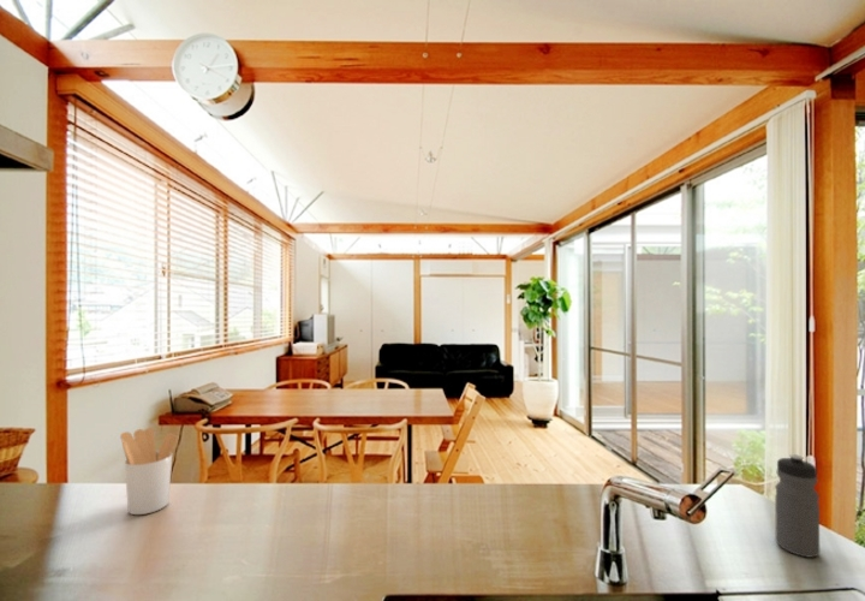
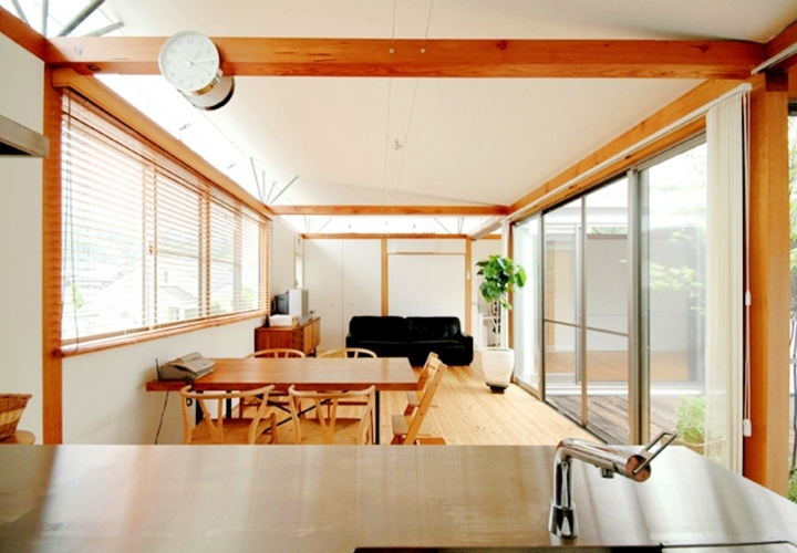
- water bottle (797, 501)
- utensil holder (144, 466)
